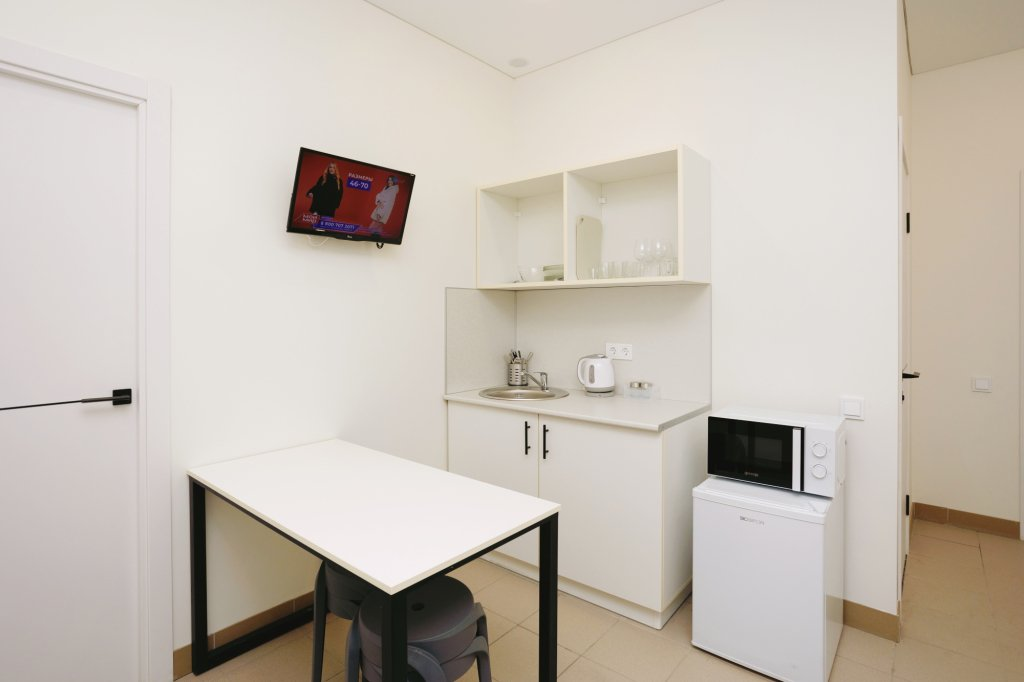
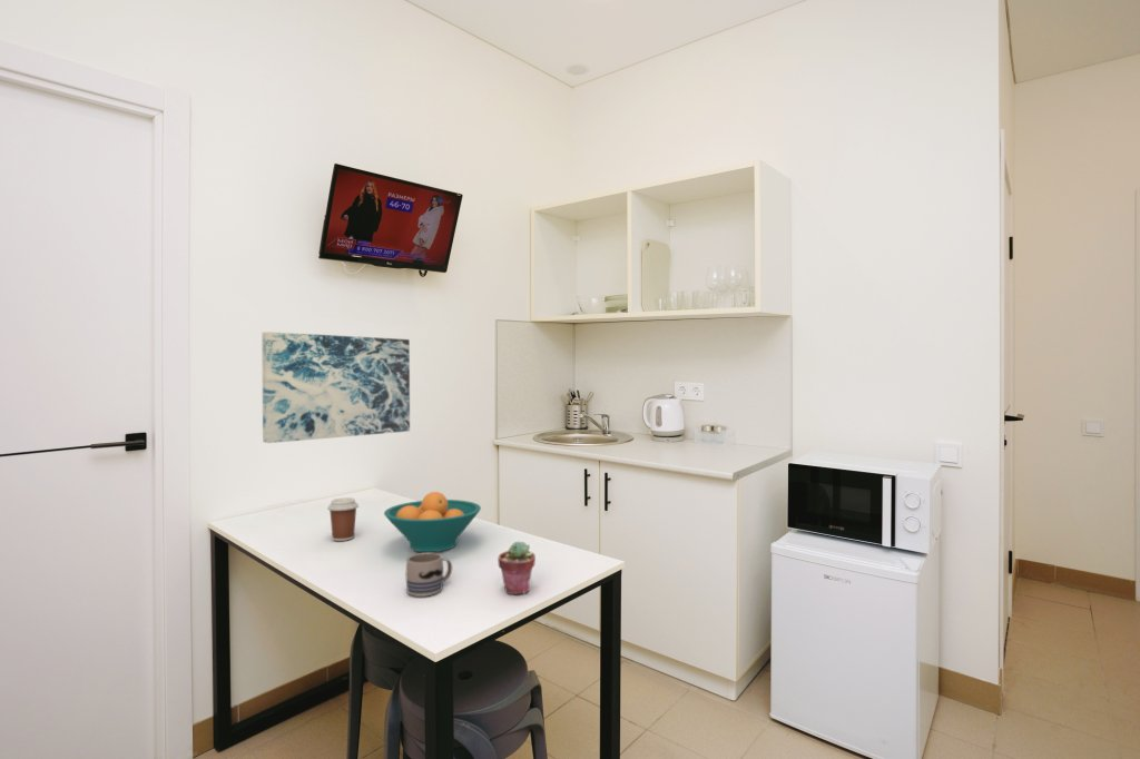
+ mug (430, 572)
+ fruit bowl (433, 519)
+ wall art (342, 386)
+ coffee cup (343, 519)
+ potted succulent (517, 565)
